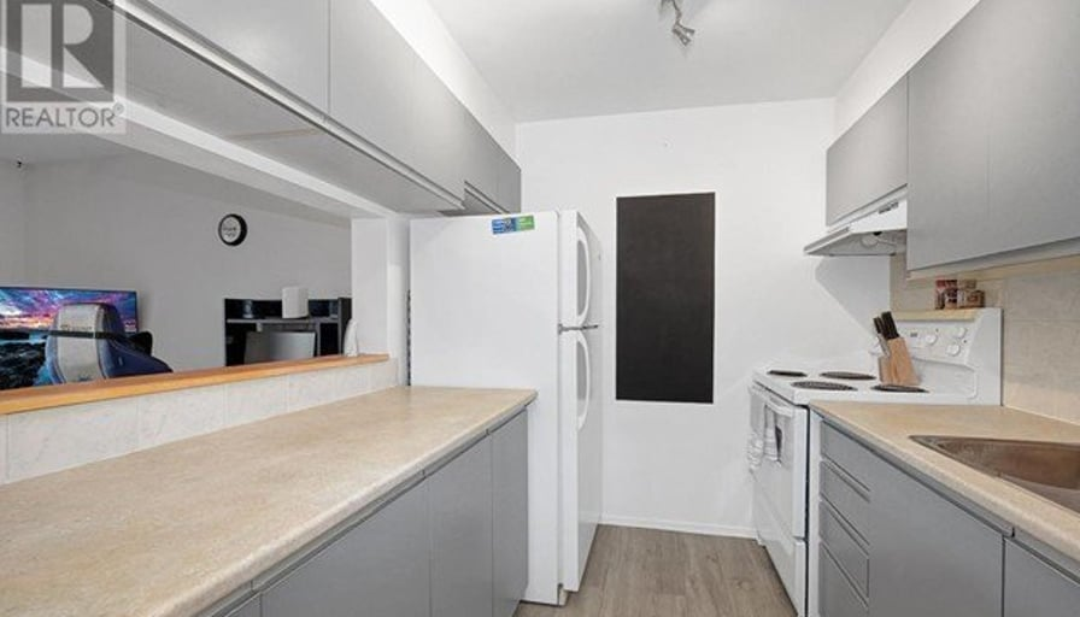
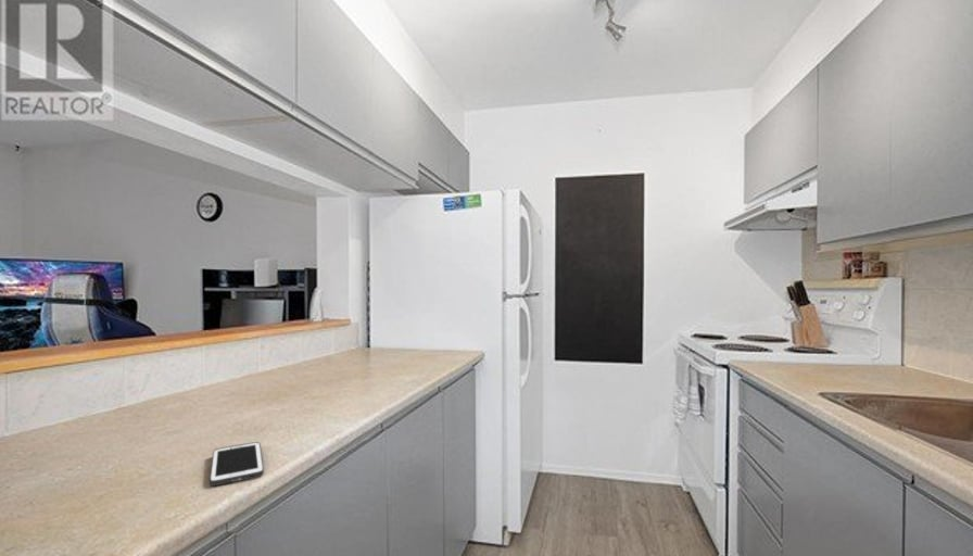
+ cell phone (237, 462)
